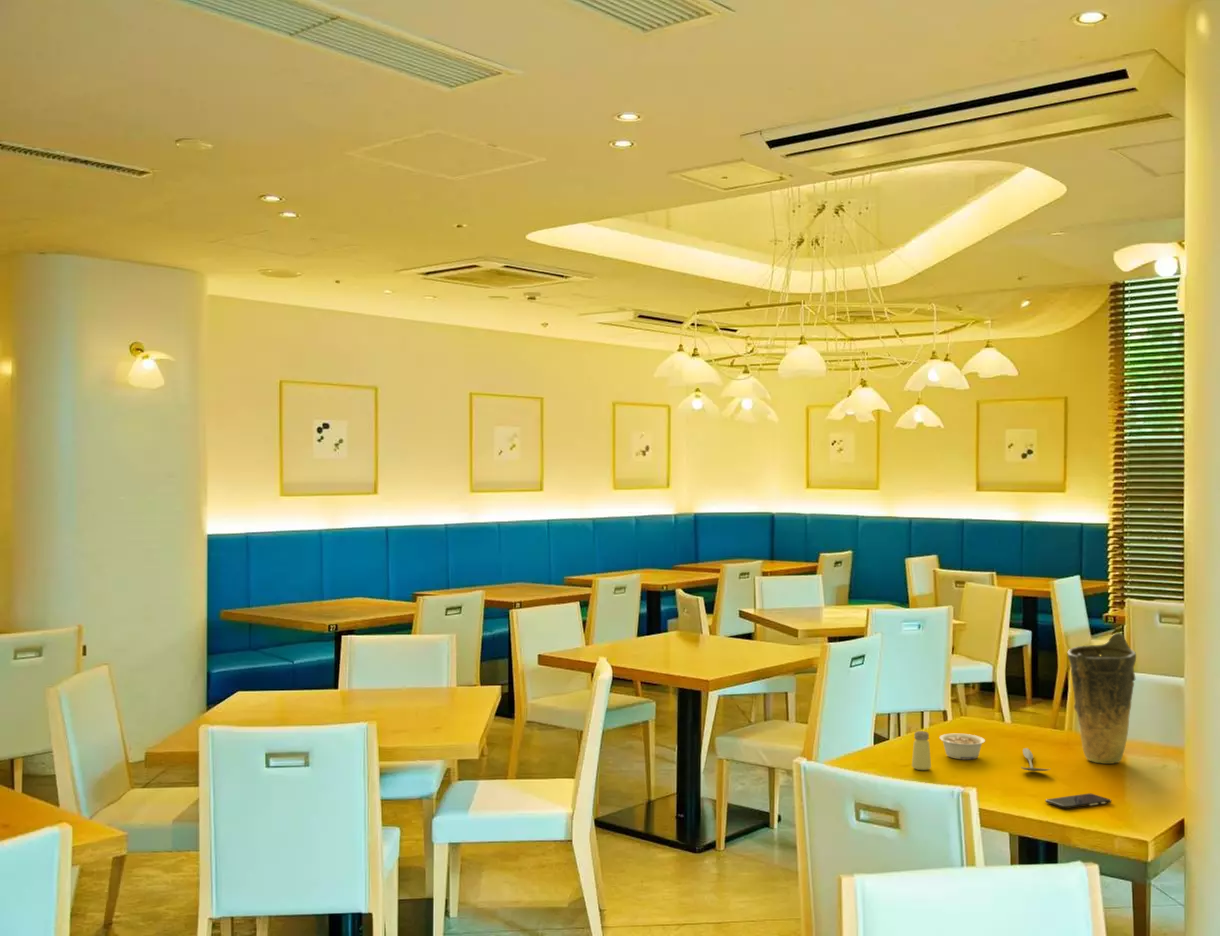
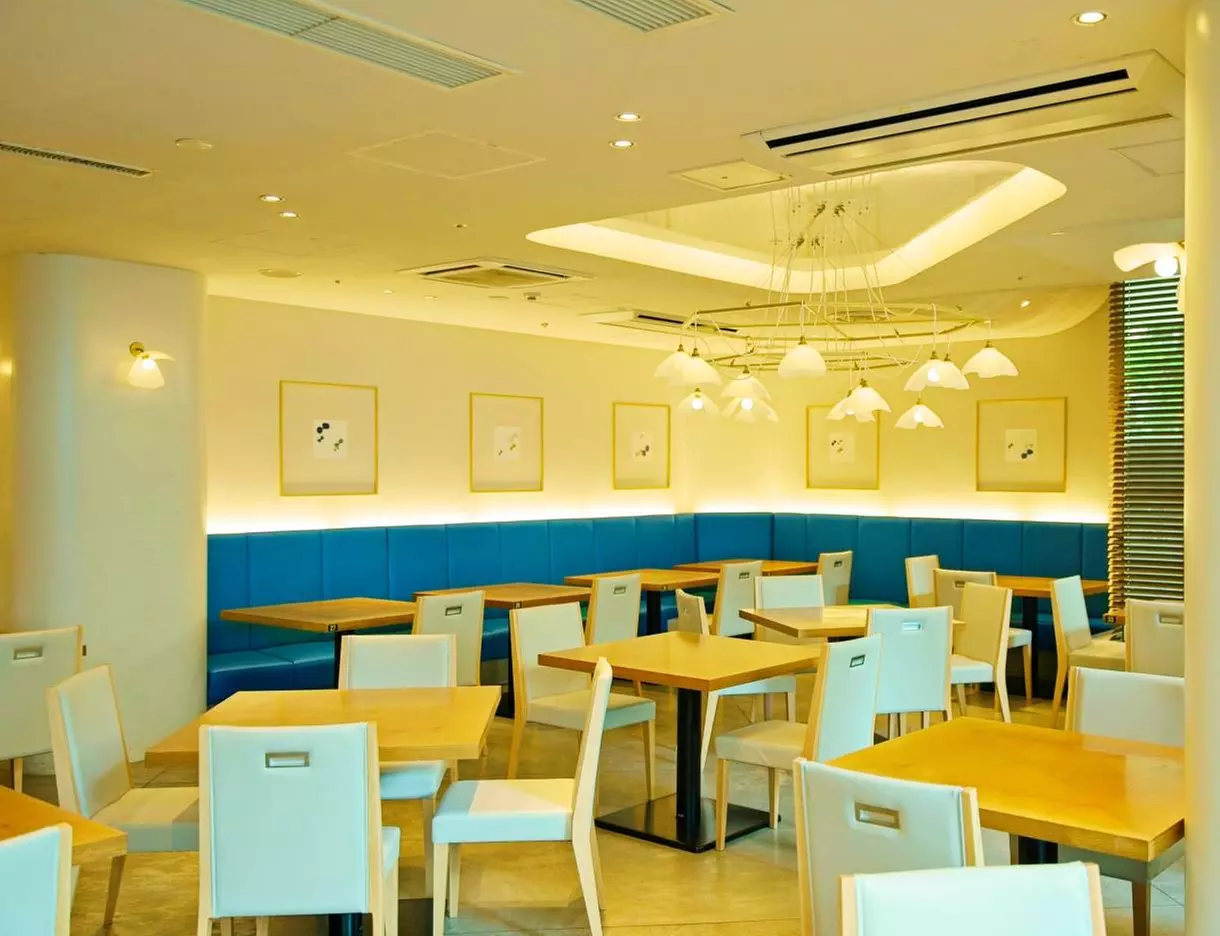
- smartphone (1078, 801)
- spatula (1031, 760)
- legume (962, 746)
- saltshaker (921, 749)
- vase (1101, 698)
